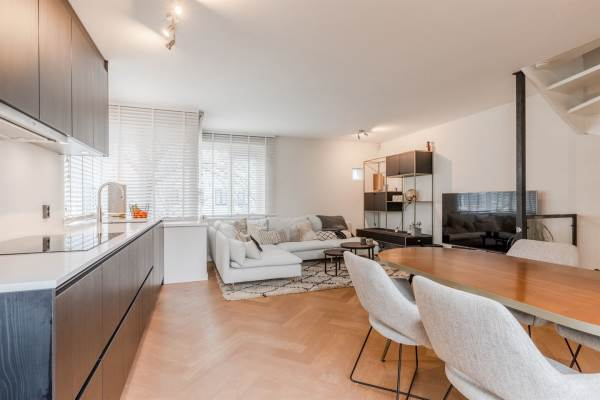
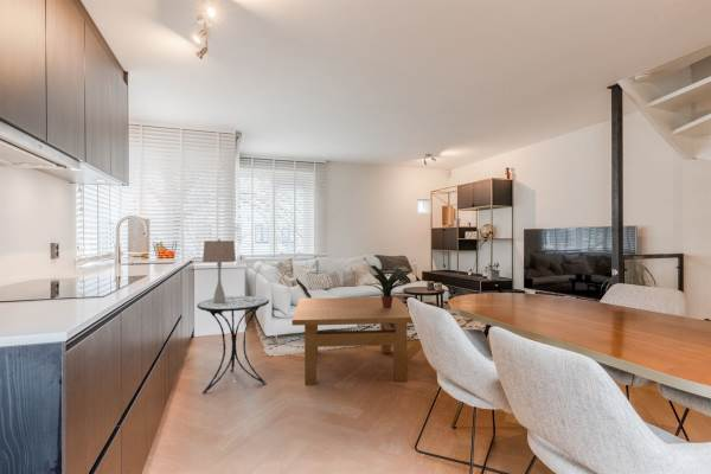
+ potted plant (389, 282)
+ table (352, 335)
+ side table (233, 341)
+ table lamp (219, 270)
